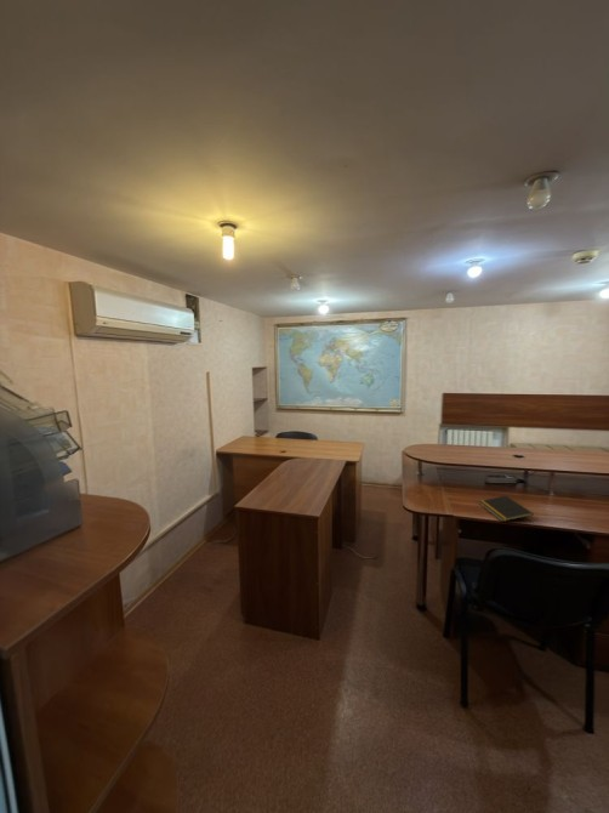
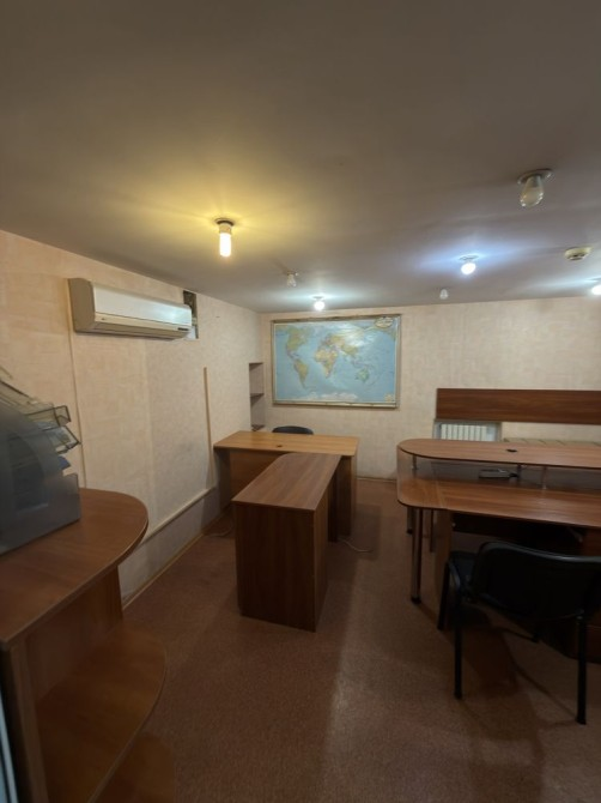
- notepad (503, 507)
